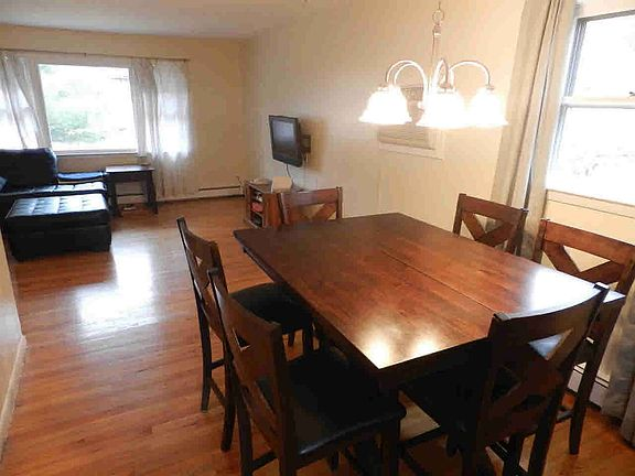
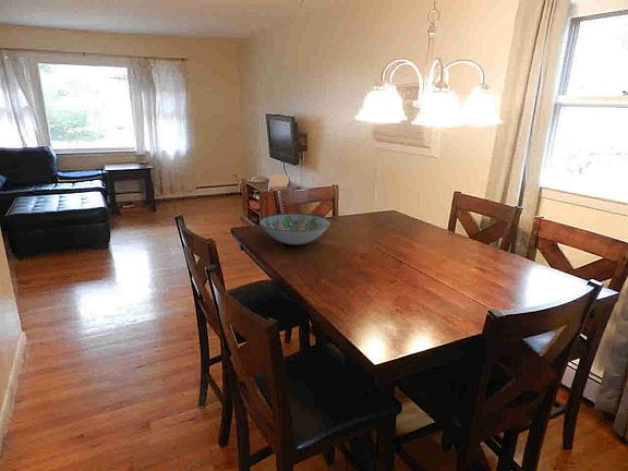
+ decorative bowl (294, 231)
